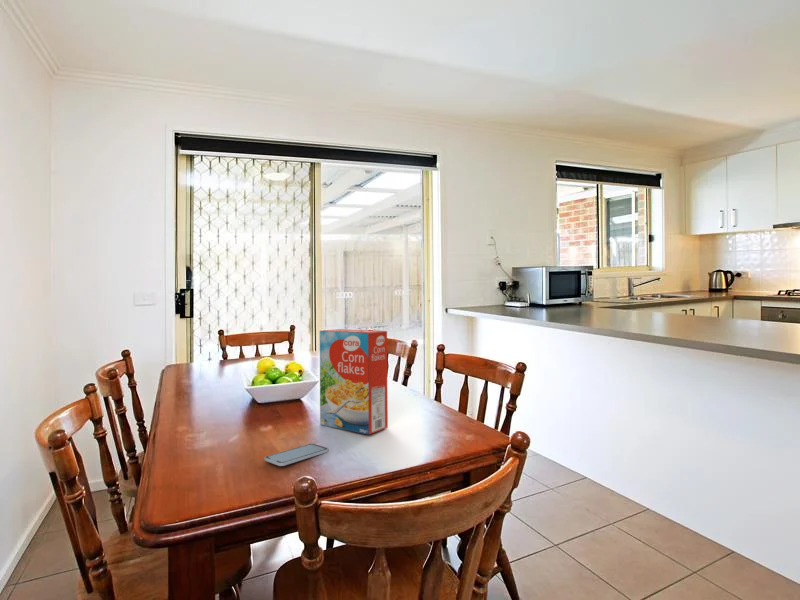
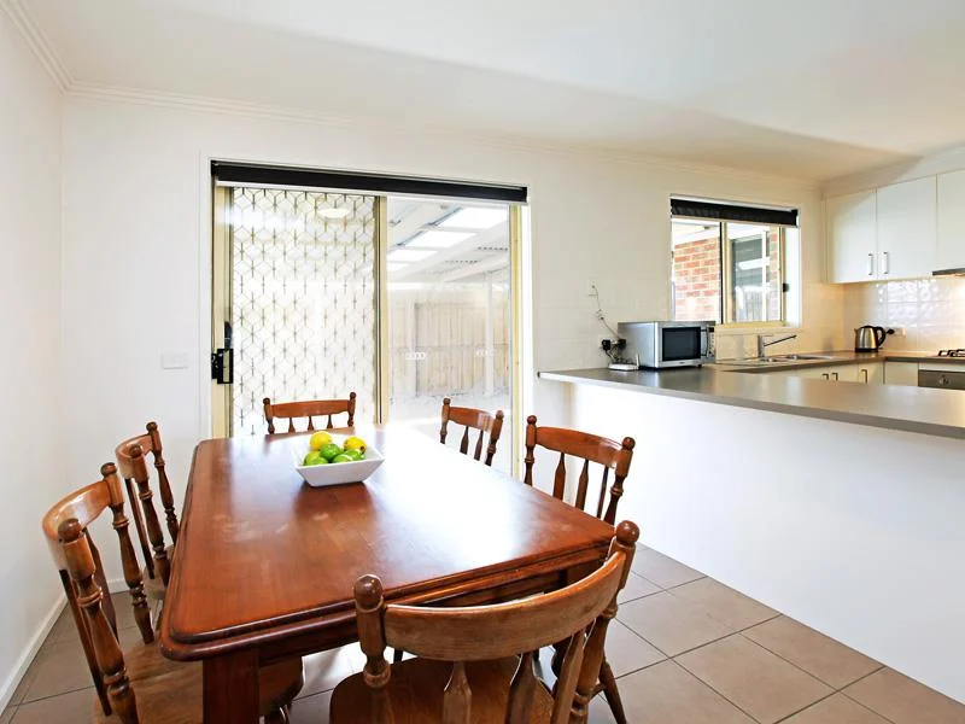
- cereal box (353, 378)
- smartphone (297, 454)
